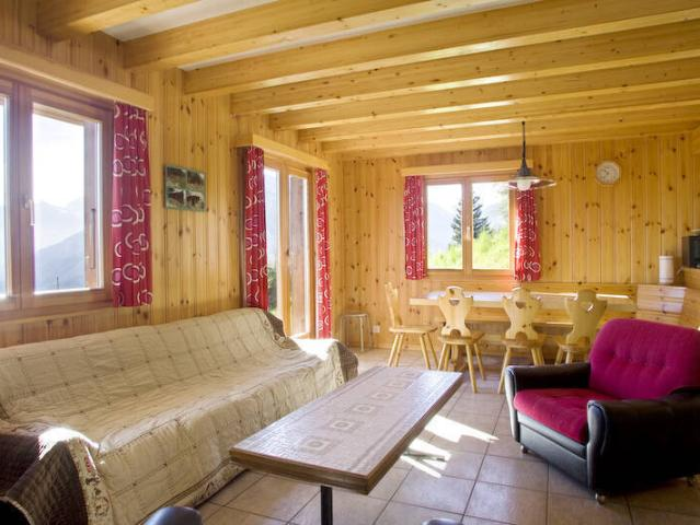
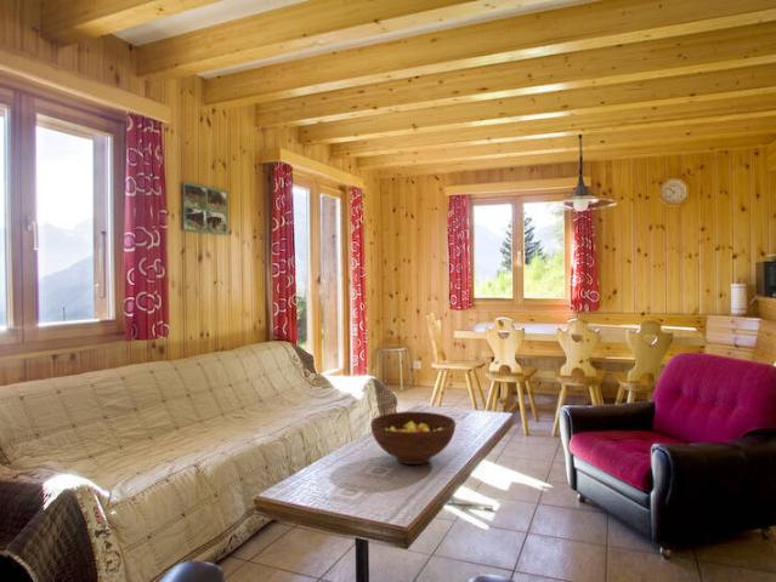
+ fruit bowl (413, 440)
